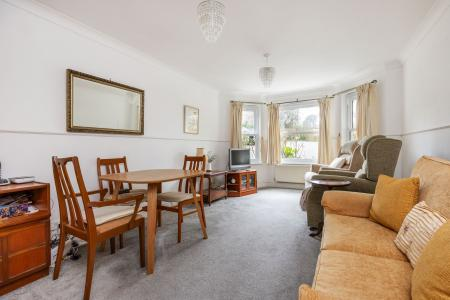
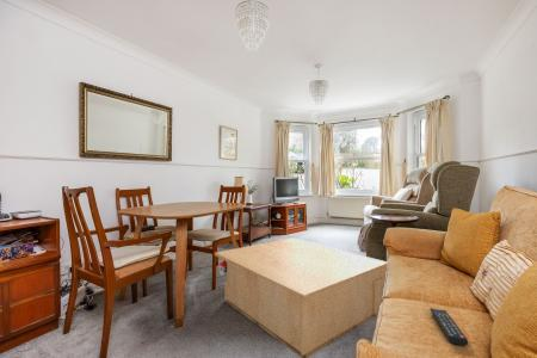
+ remote control (446, 325)
+ coffee table (297, 278)
